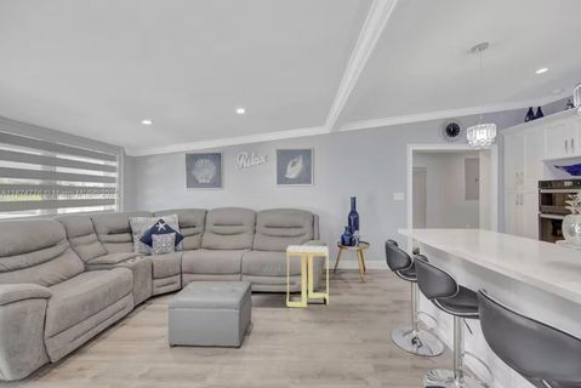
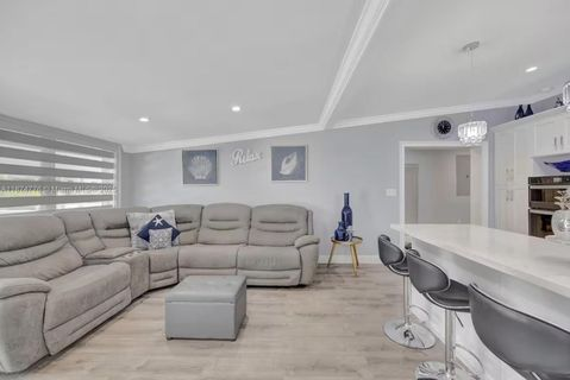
- side table (308, 274)
